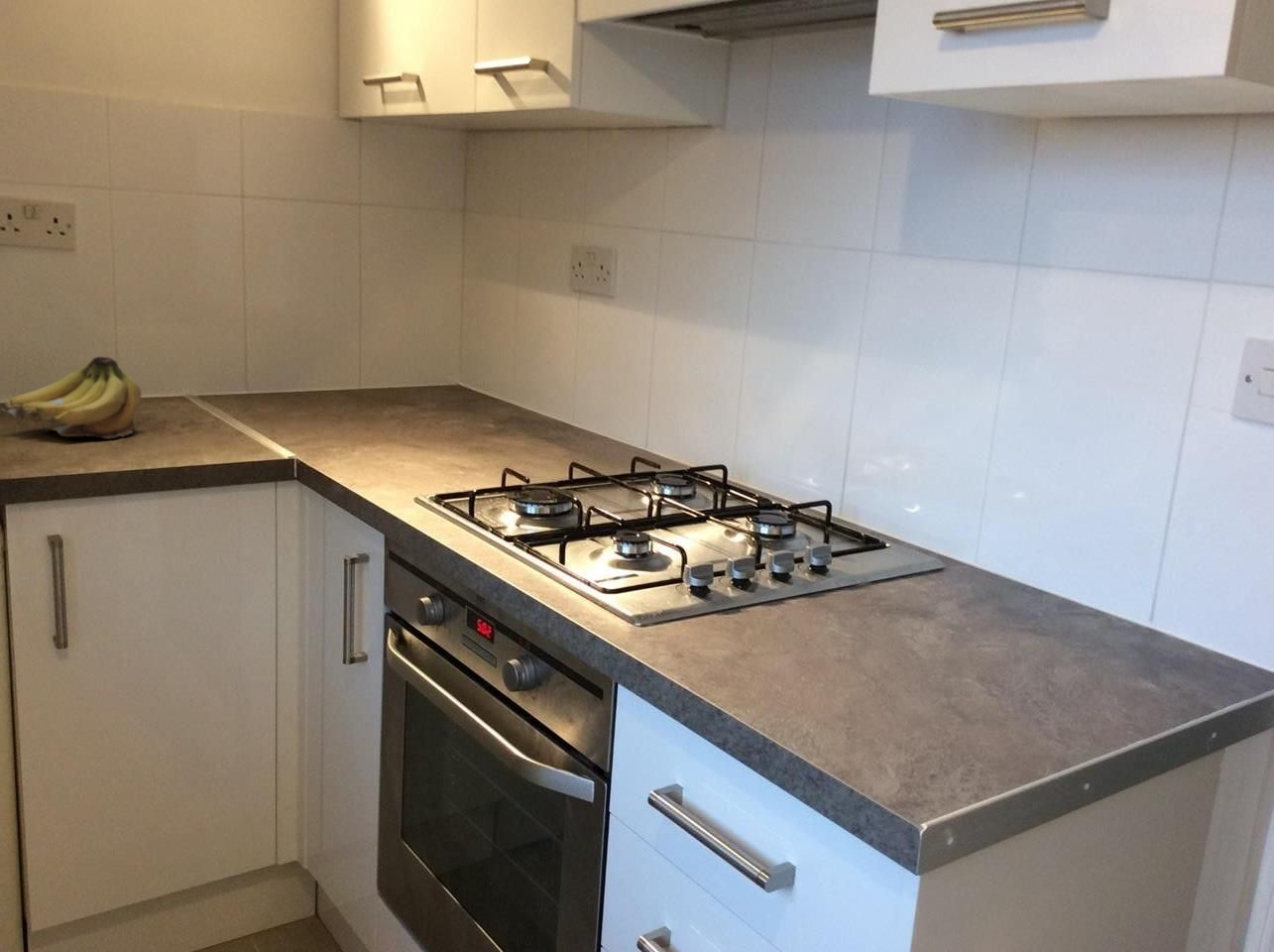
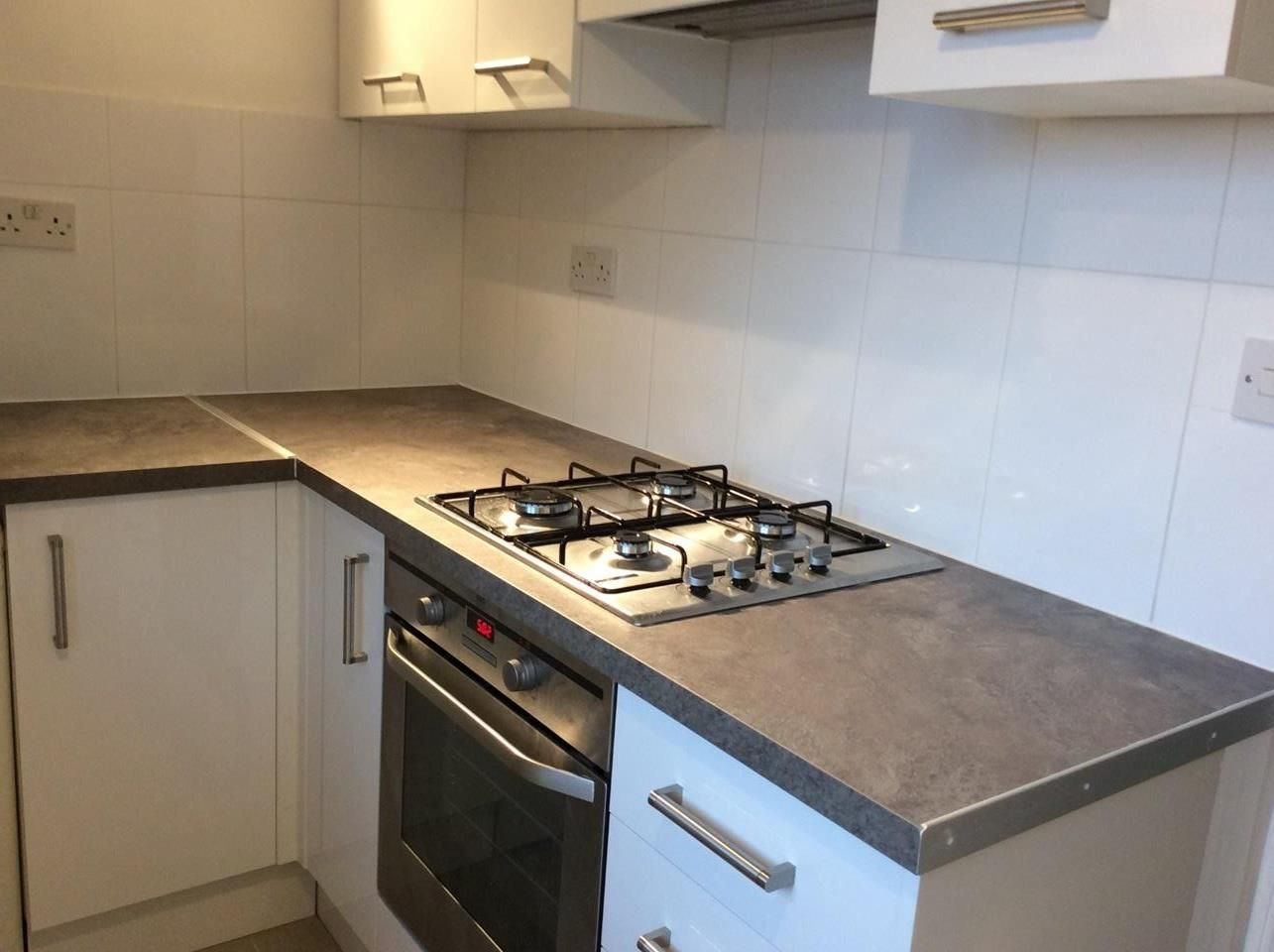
- fruit (72, 396)
